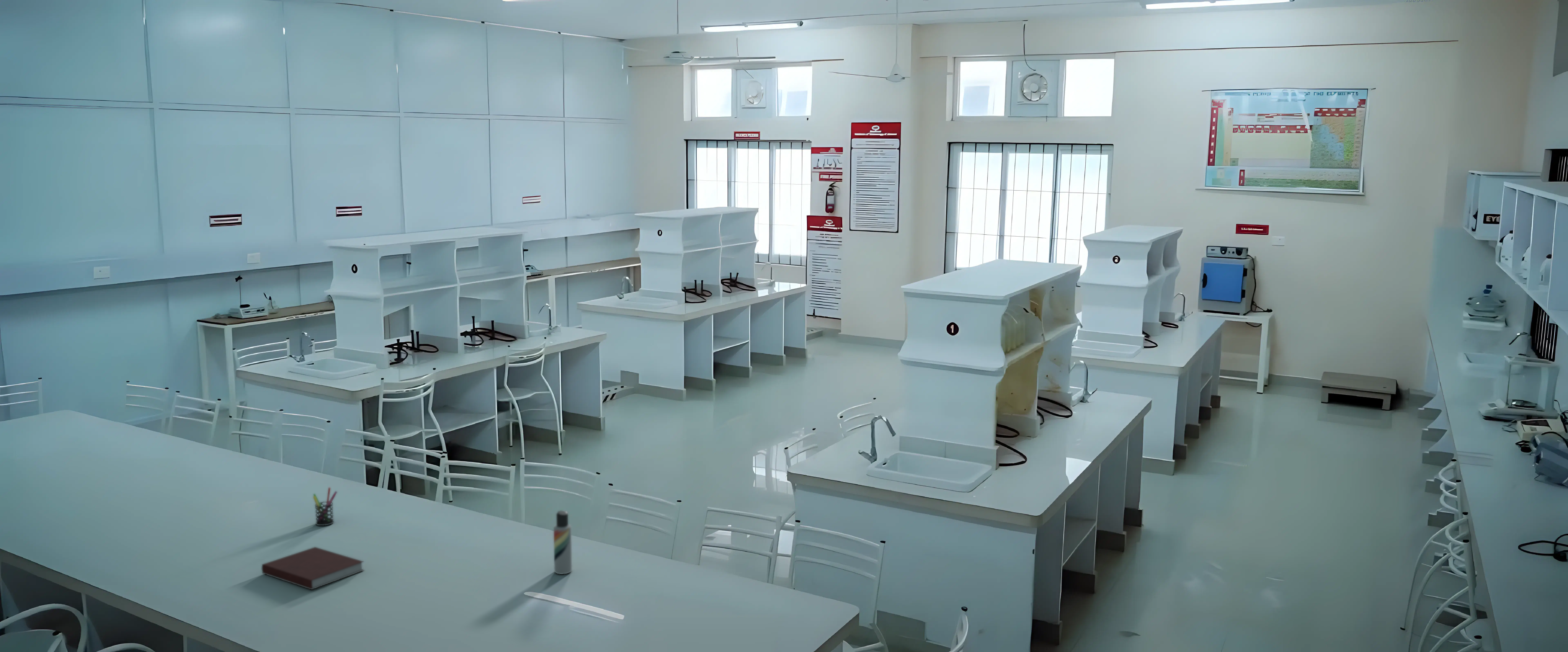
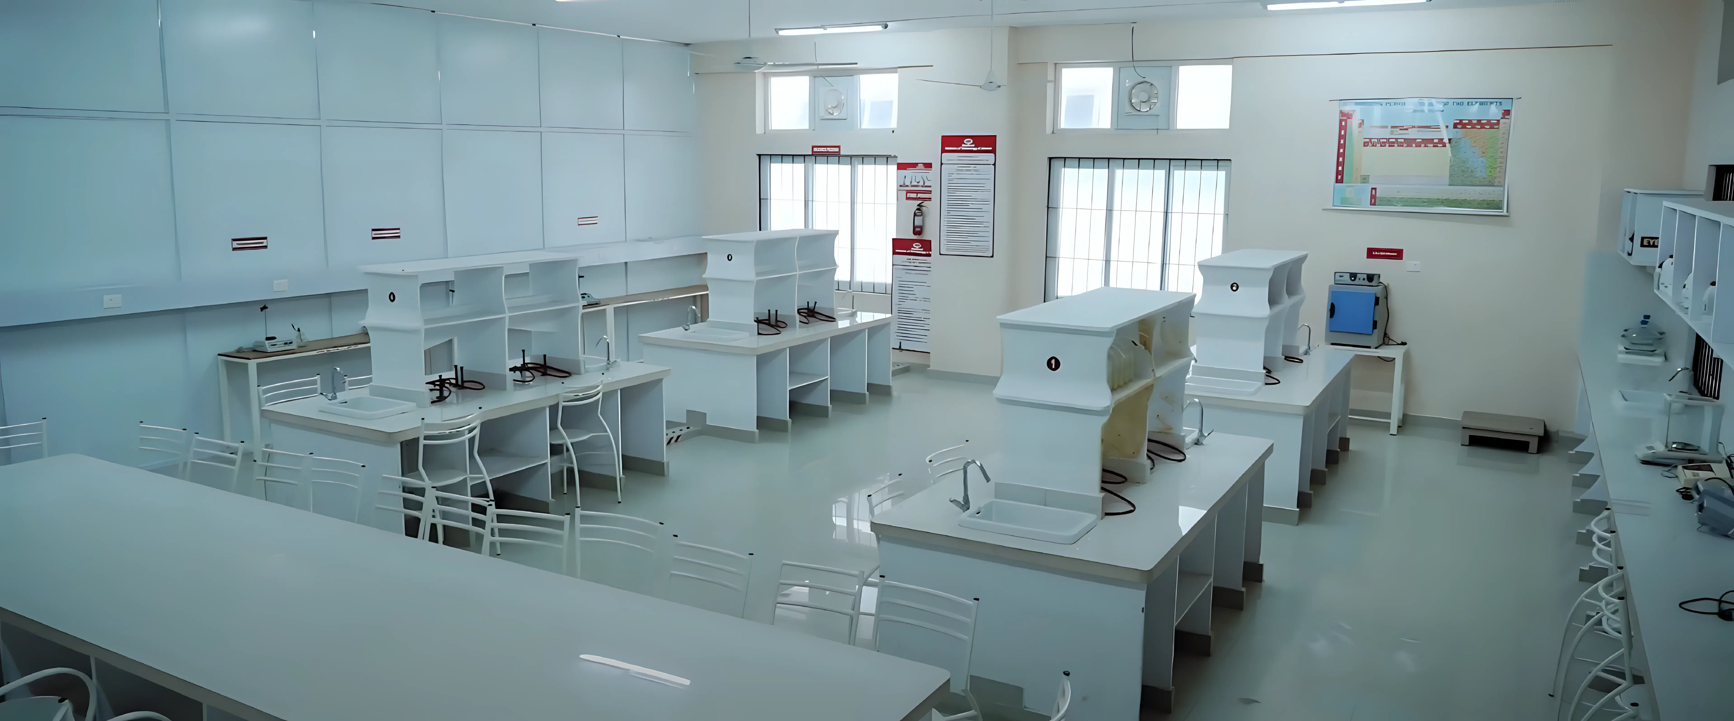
- notebook (313, 567)
- lotion bottle (562, 541)
- pen holder (323, 506)
